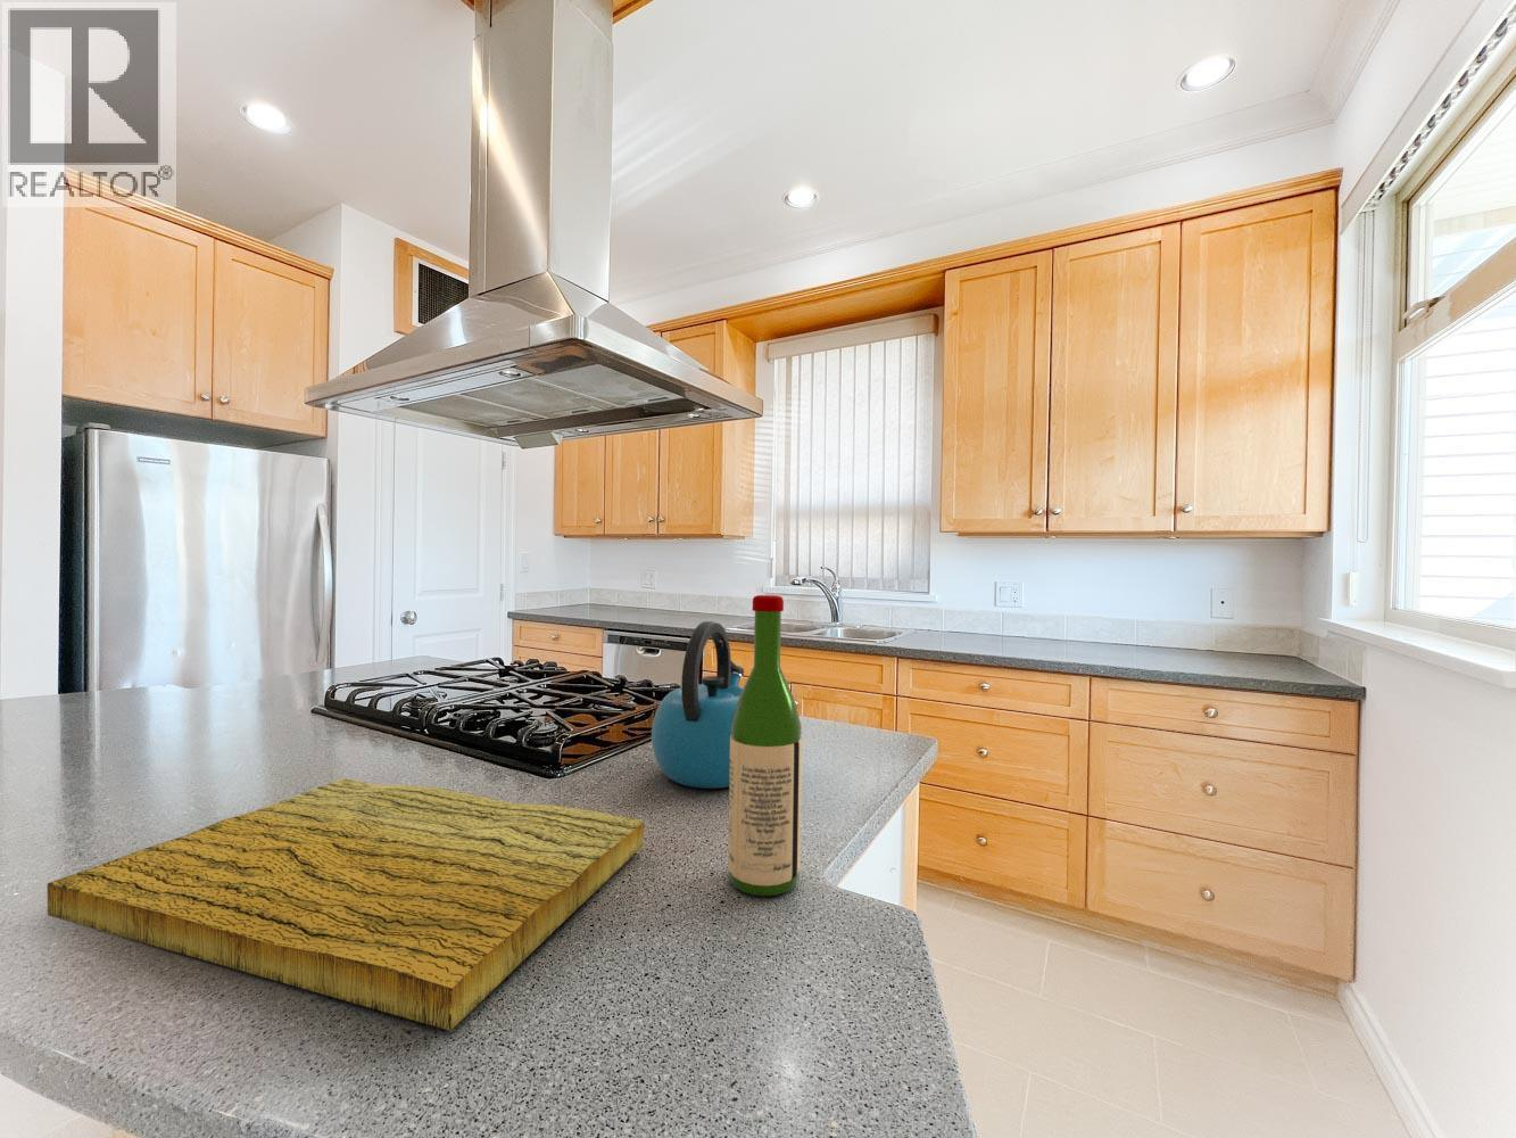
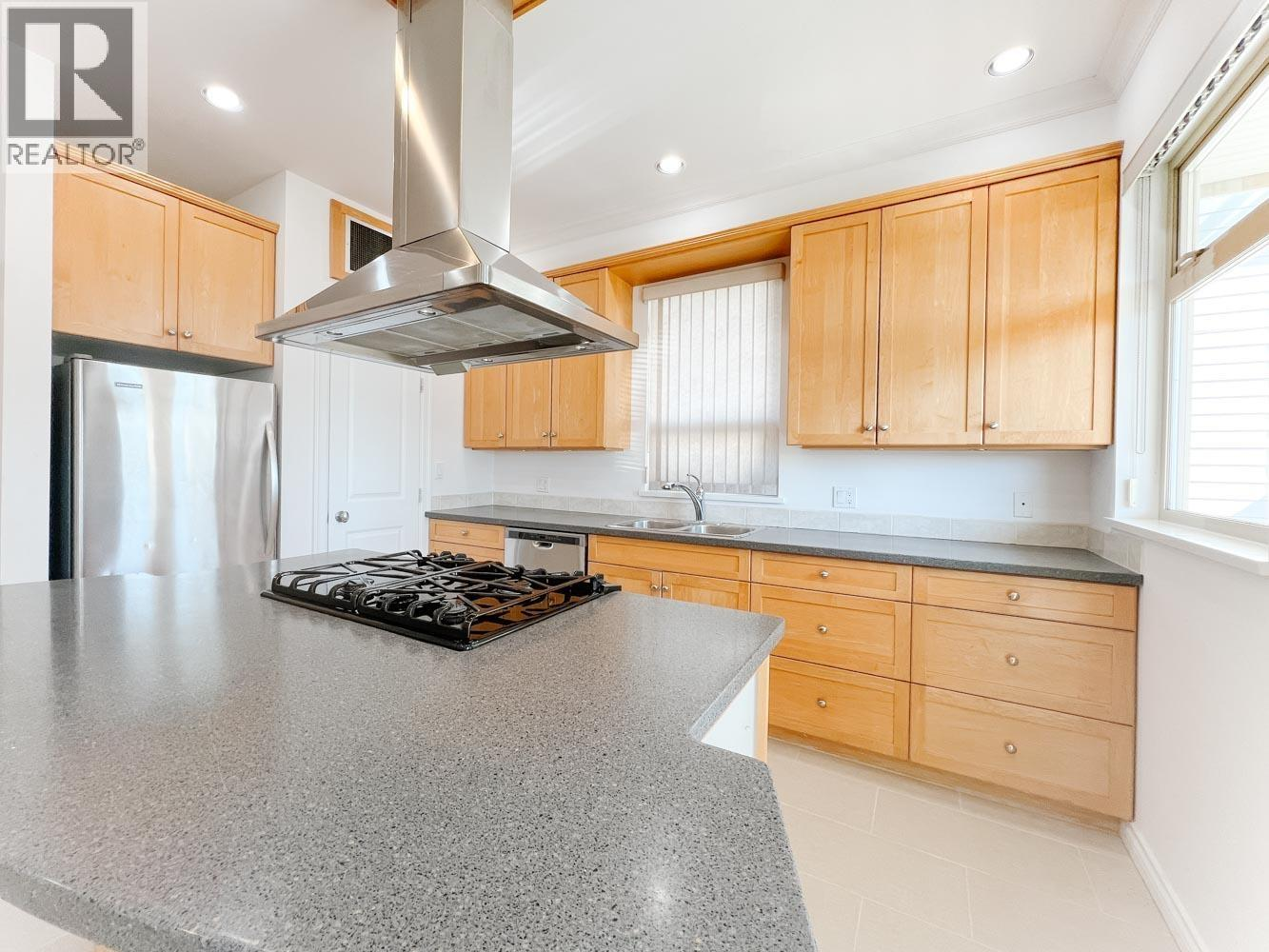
- kettle (714, 697)
- cutting board (379, 858)
- wine bottle (766, 738)
